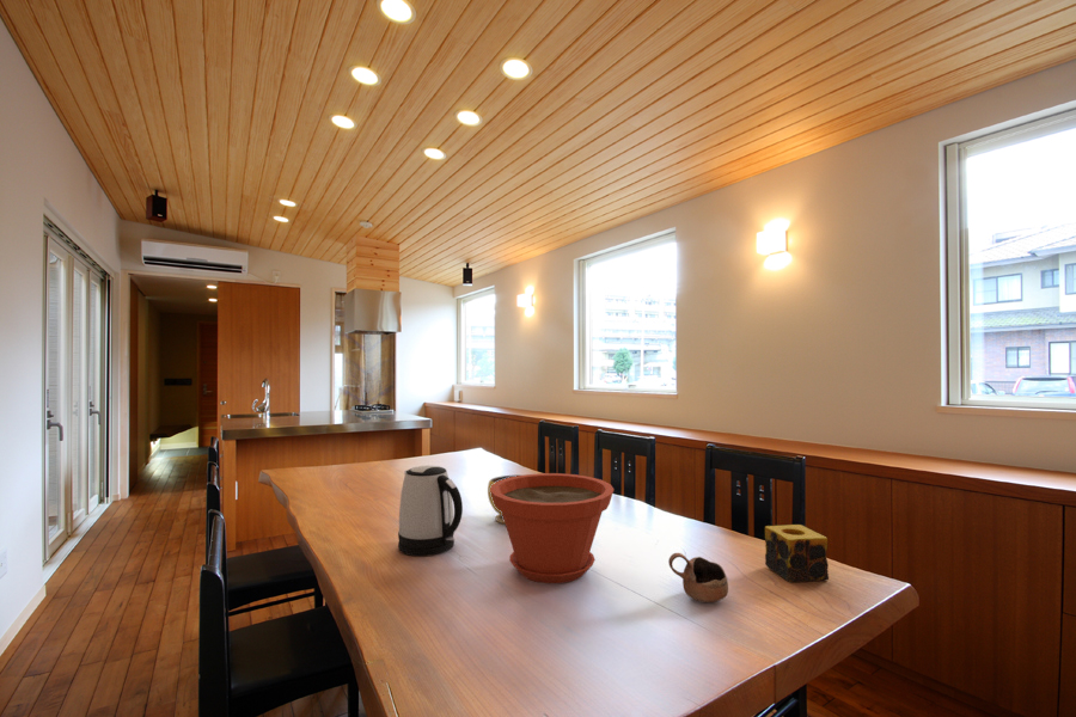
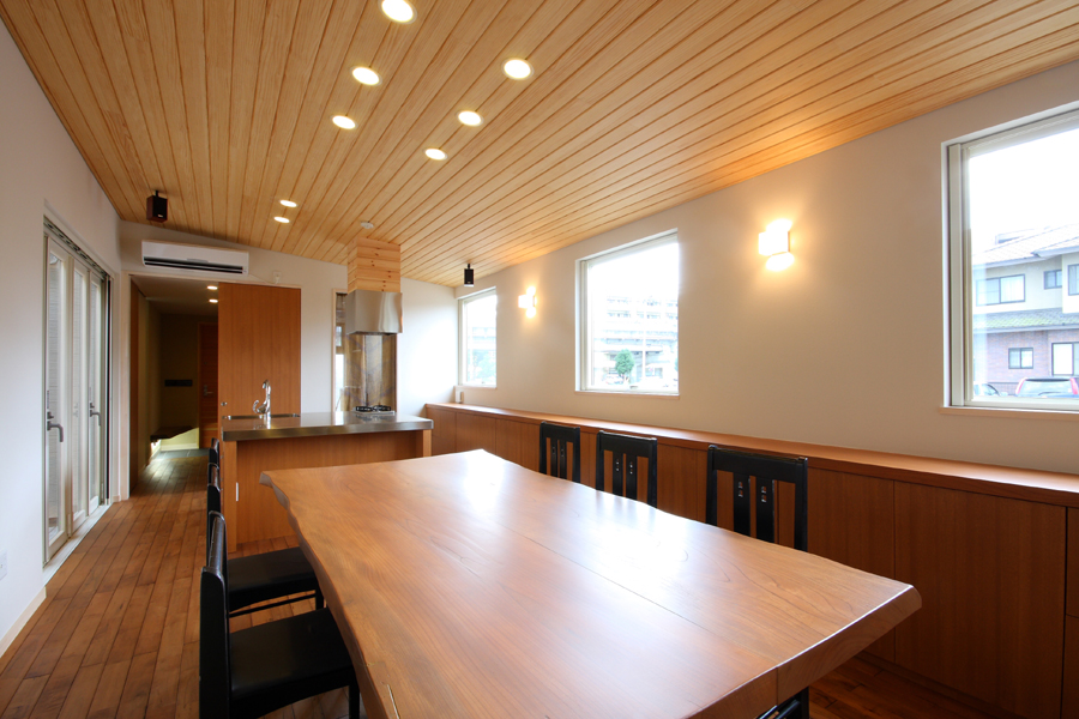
- bowl (500, 510)
- plant pot (551, 528)
- kettle (432, 507)
- cup (698, 574)
- candle (795, 552)
